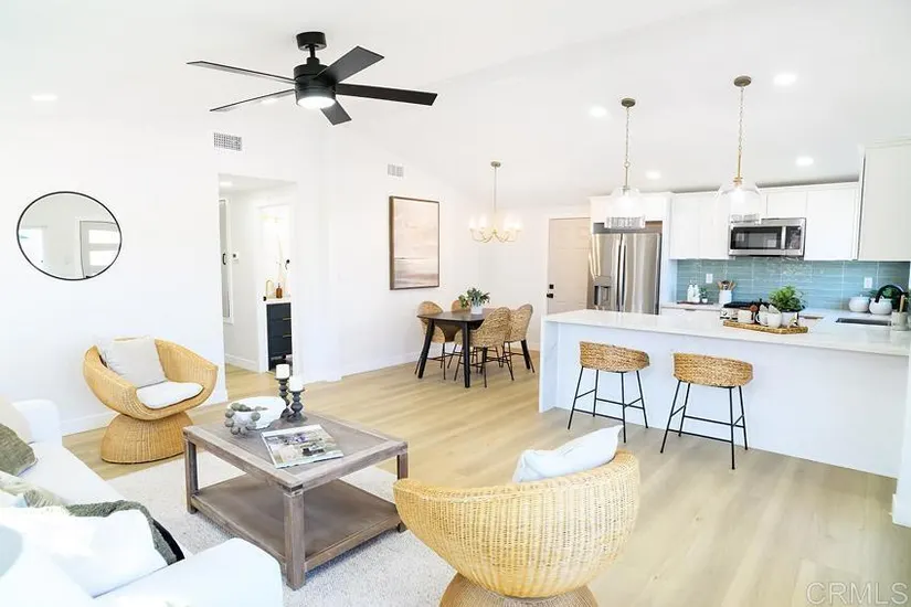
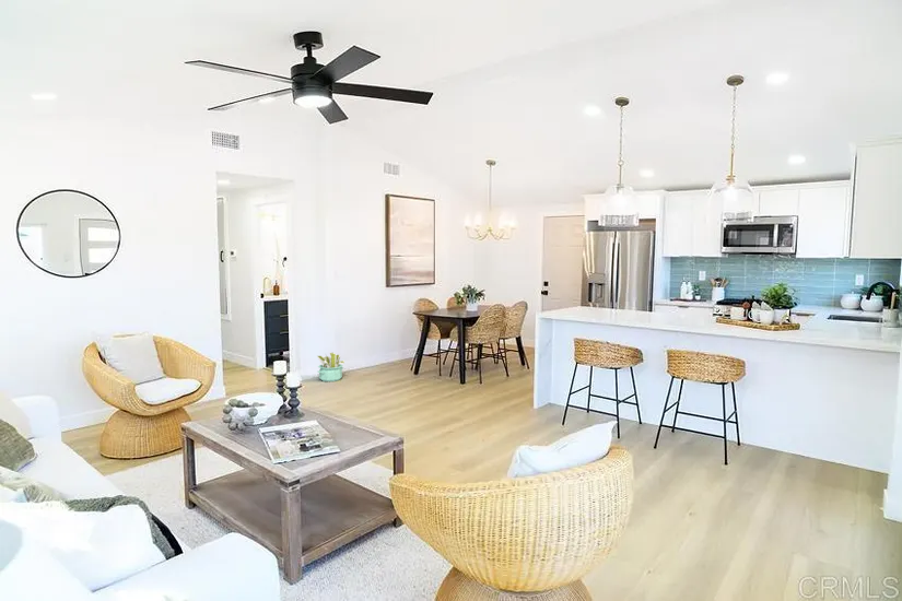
+ decorative plant (331, 366)
